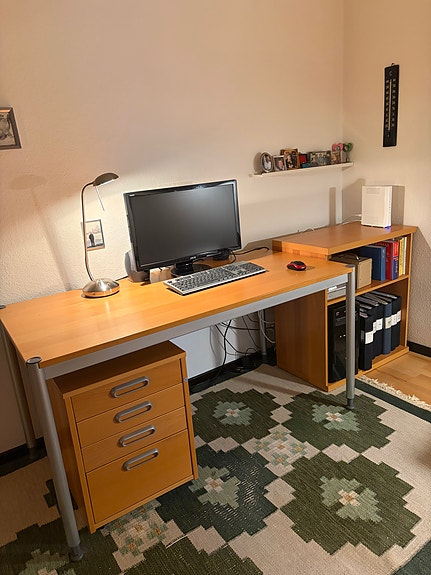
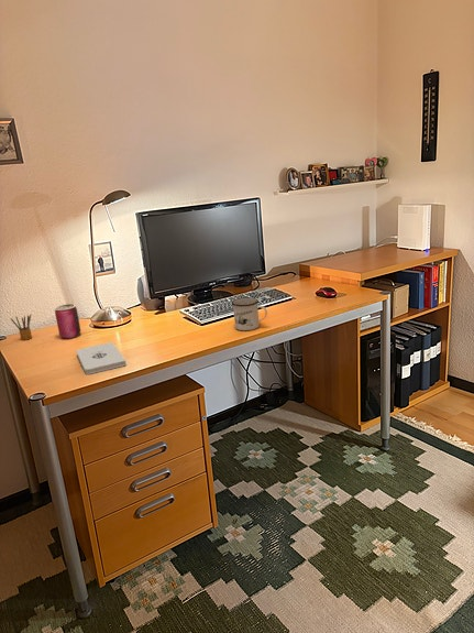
+ notepad (99, 357)
+ mug (250, 314)
+ pencil box (23, 326)
+ can (67, 320)
